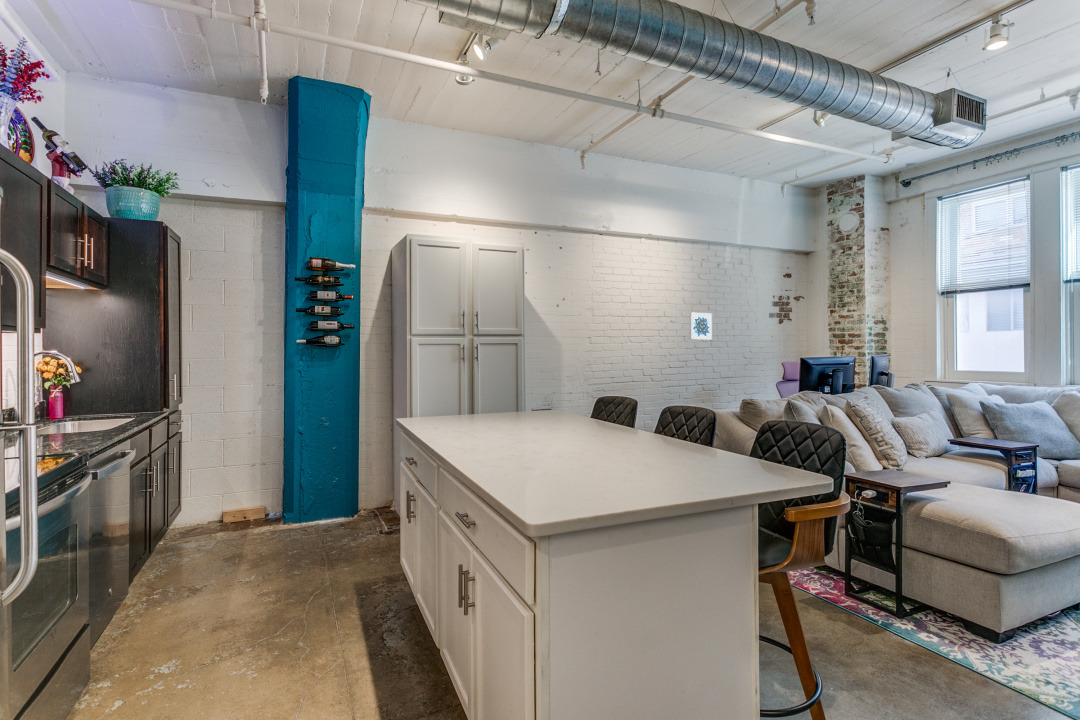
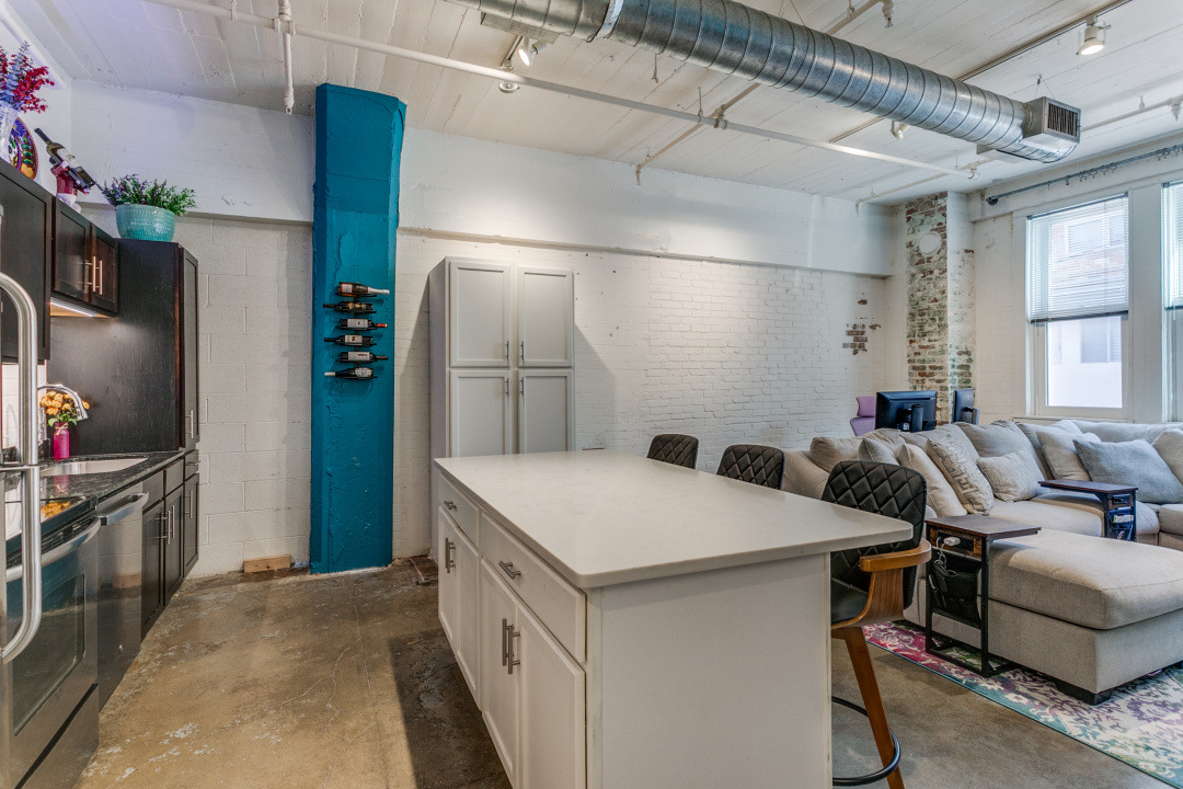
- wall art (700, 326)
